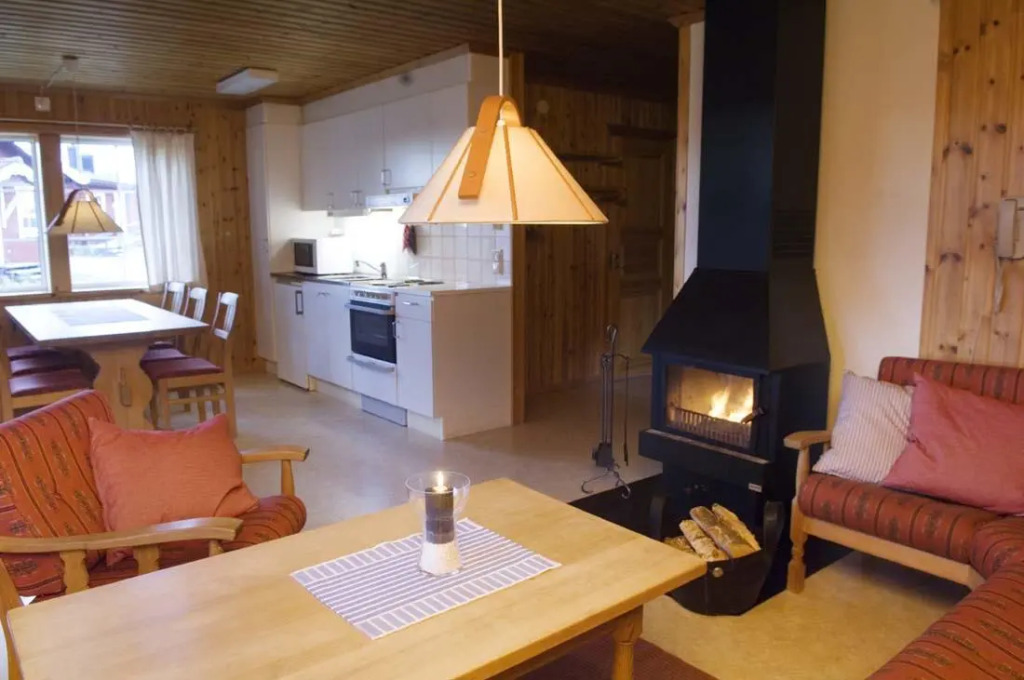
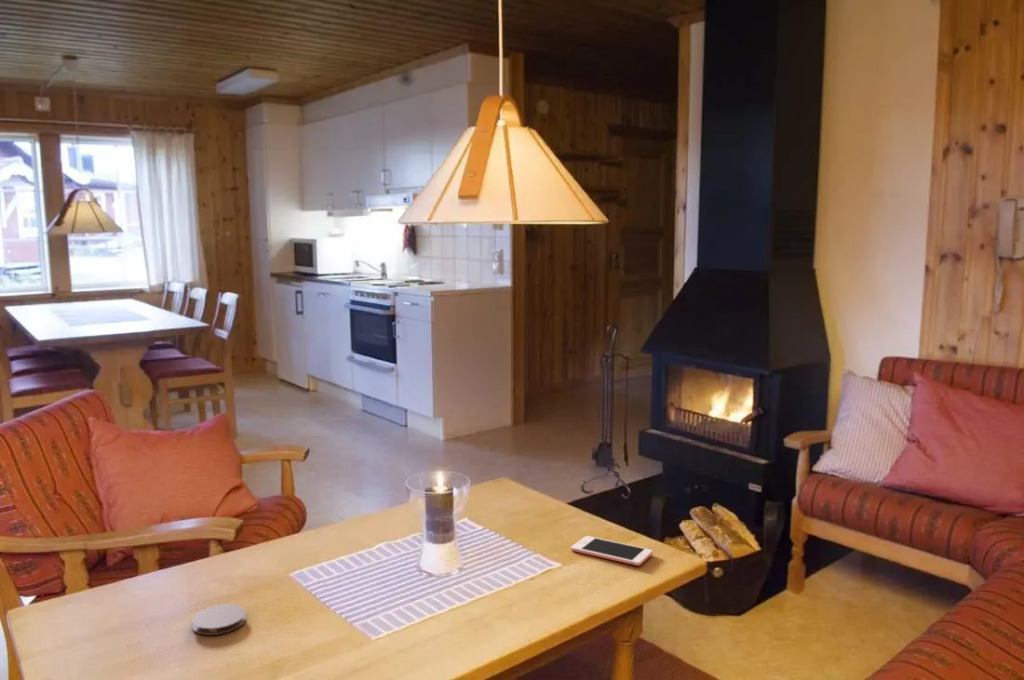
+ cell phone (611, 550)
+ coaster (219, 619)
